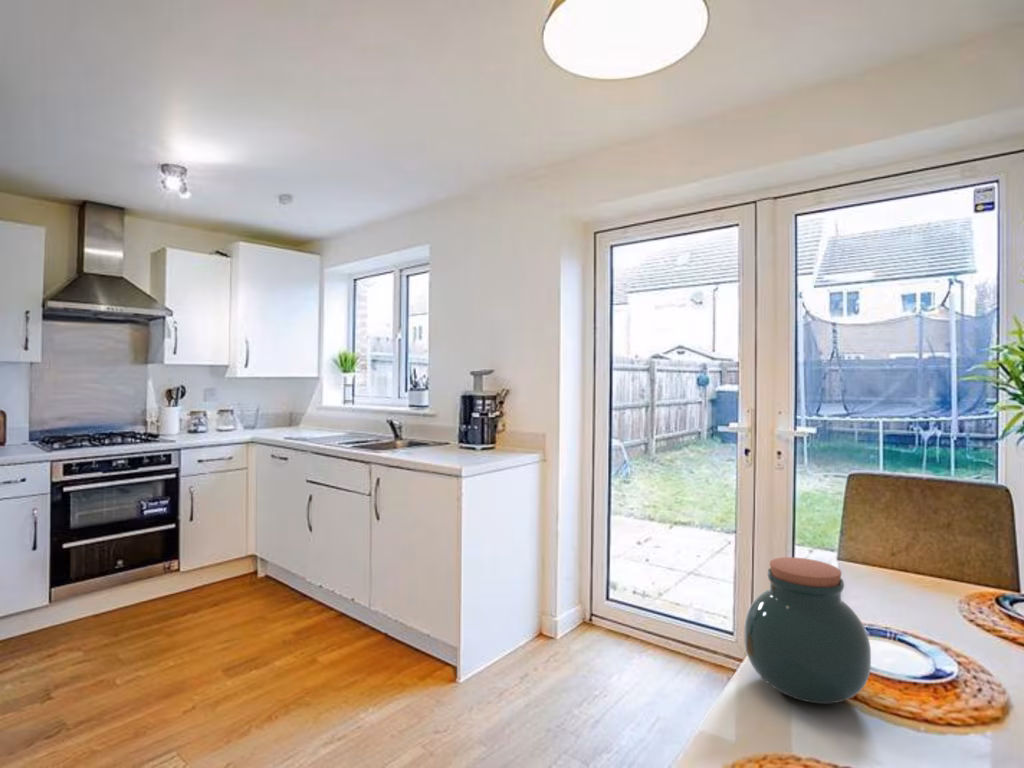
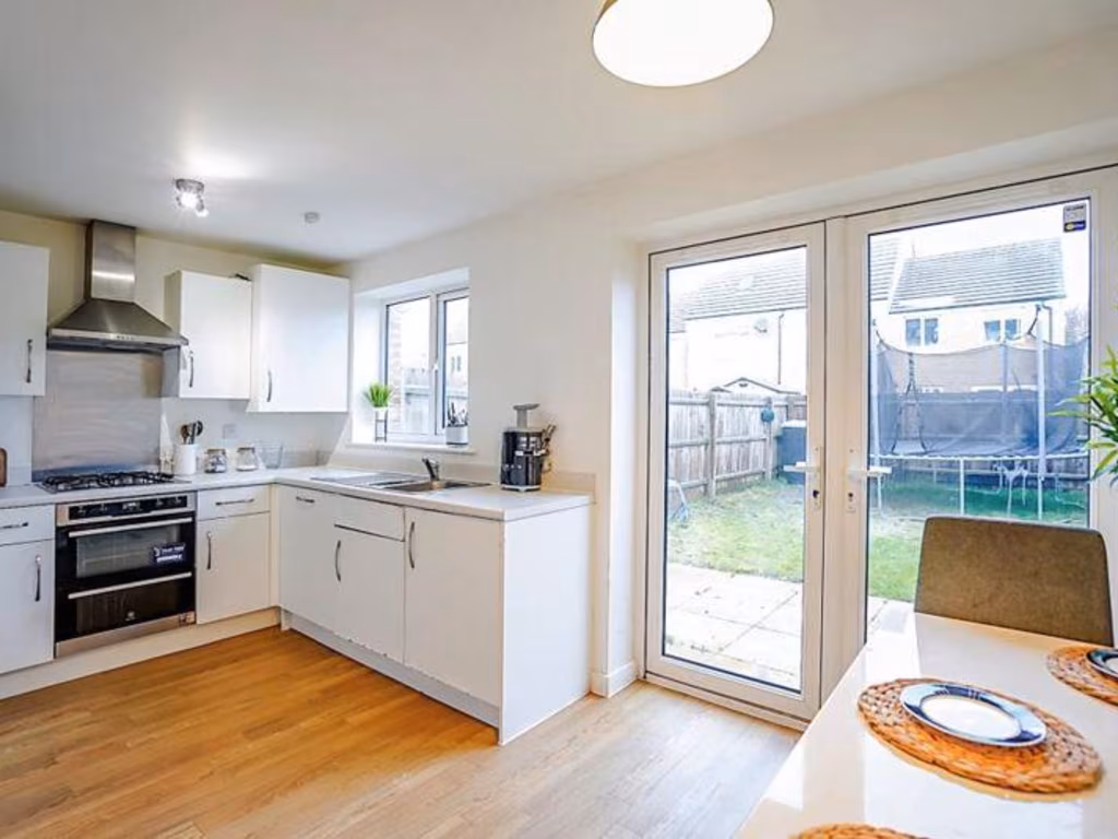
- jar (804, 627)
